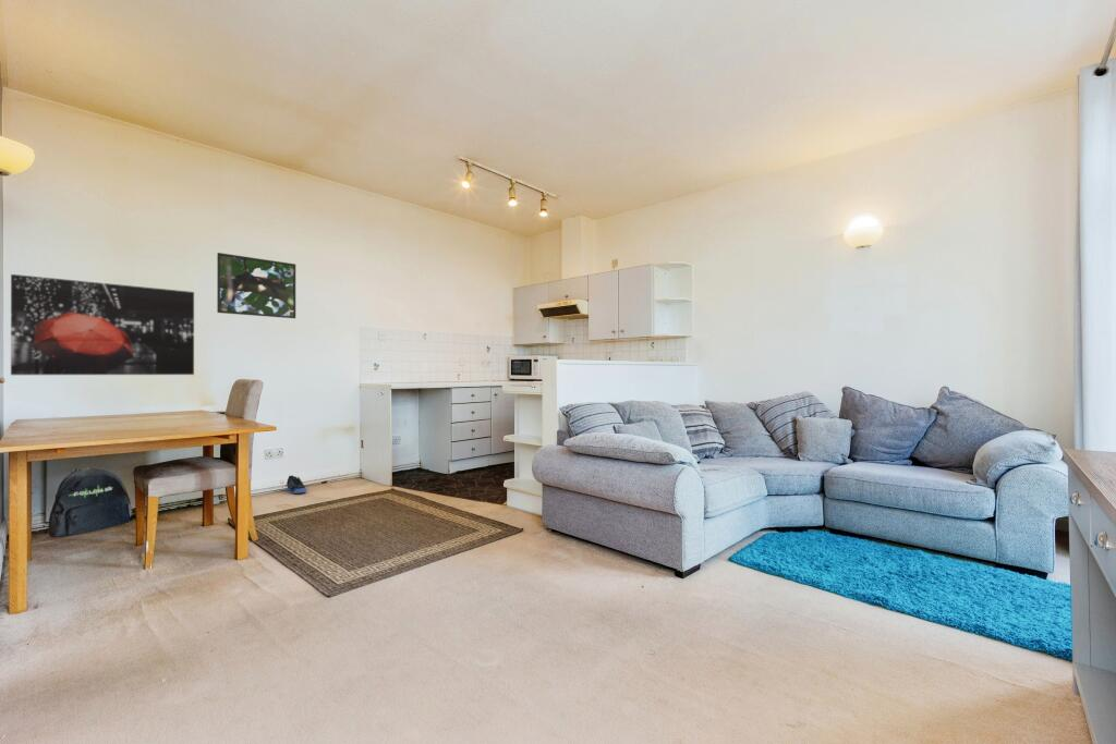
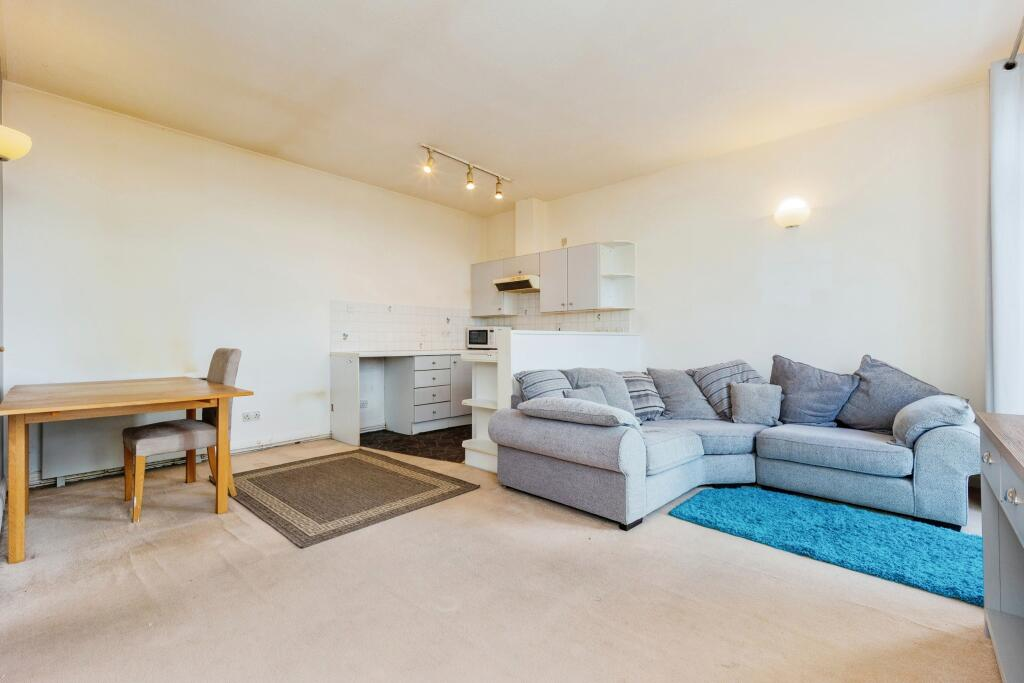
- backpack (92, 497)
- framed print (258, 286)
- wall art (111, 329)
- sneaker (295, 484)
